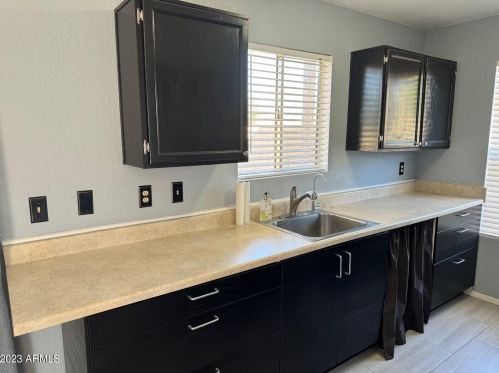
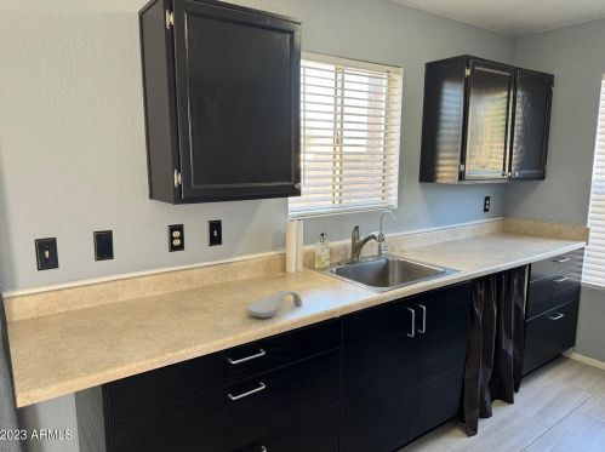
+ spoon rest (275, 302)
